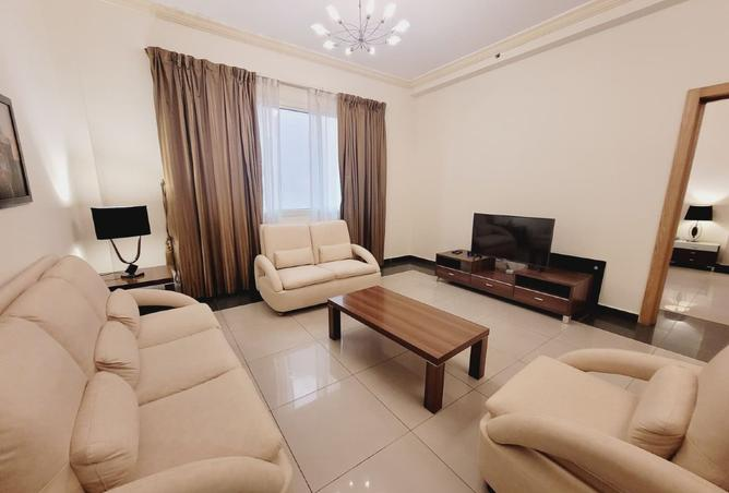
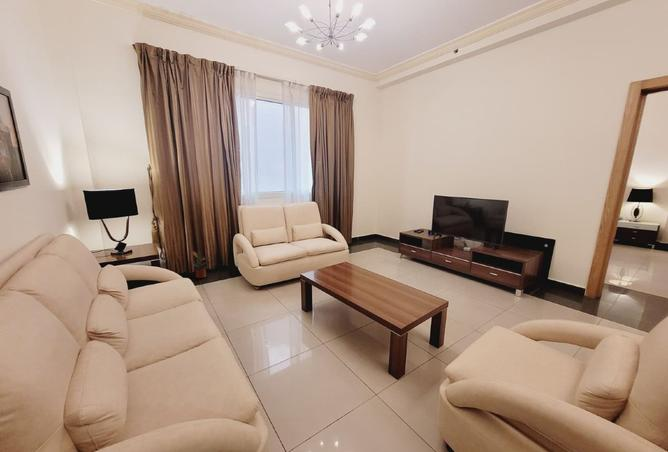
+ potted plant (201, 264)
